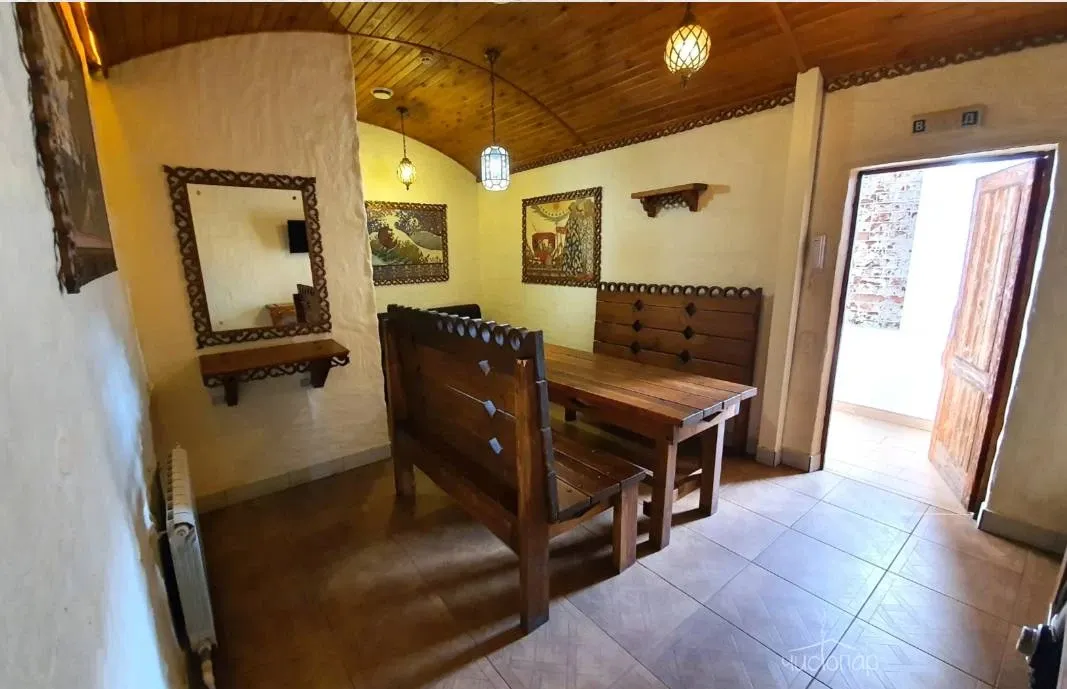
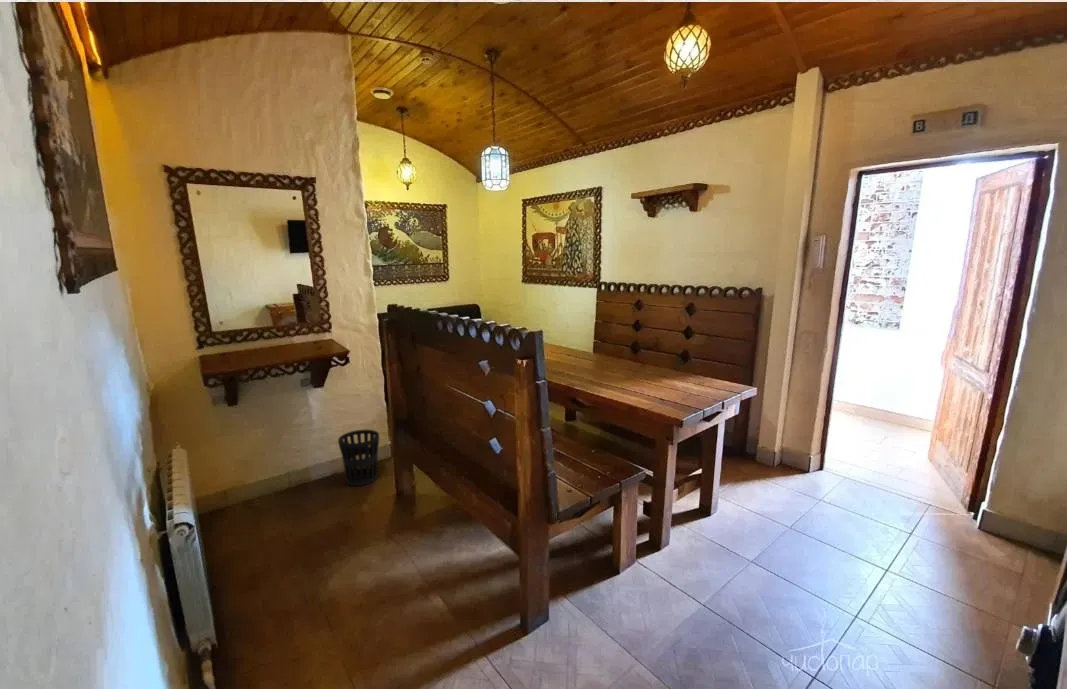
+ wastebasket (360, 457)
